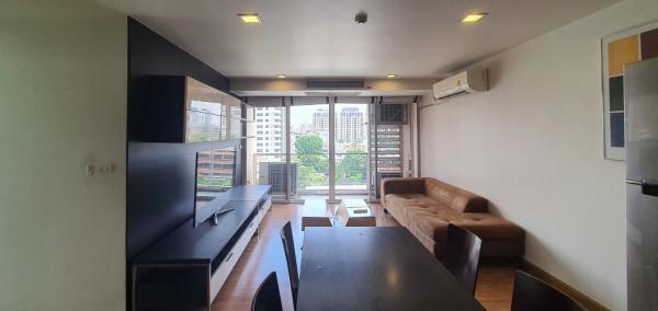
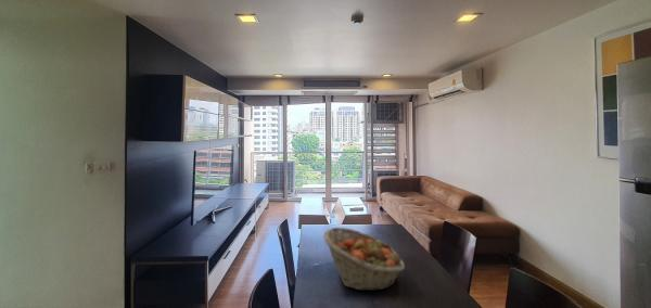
+ fruit basket (362, 254)
